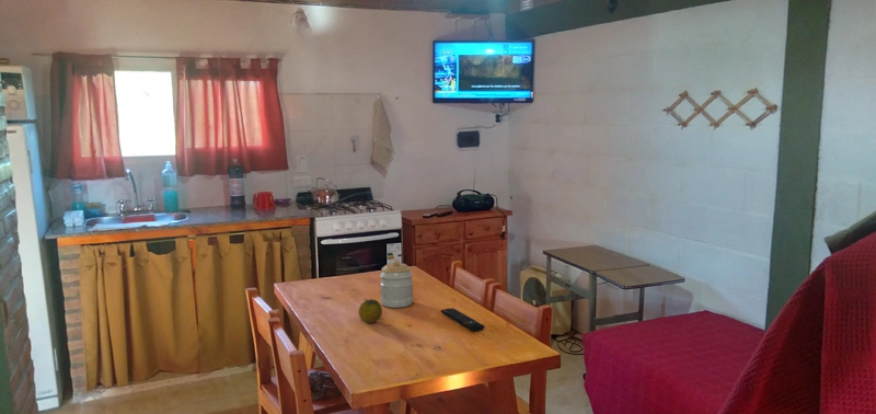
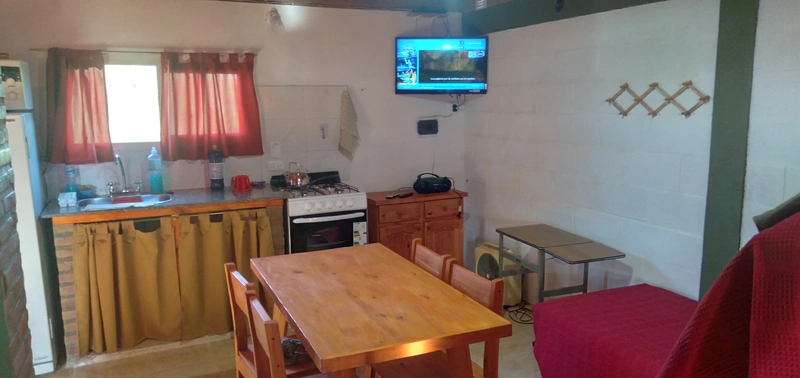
- remote control (461, 319)
- jar (395, 281)
- fruit (370, 311)
